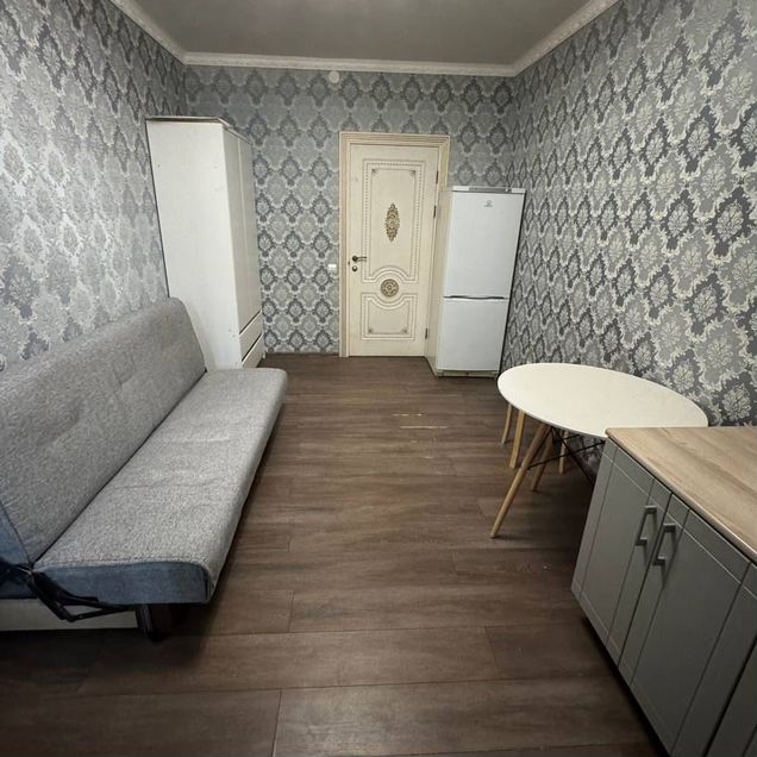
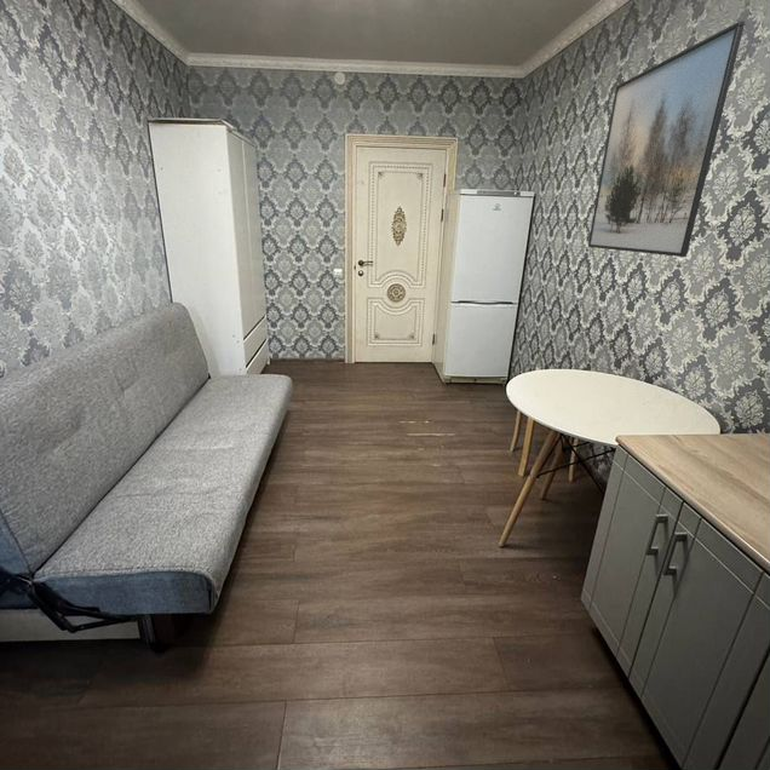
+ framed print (647, 161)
